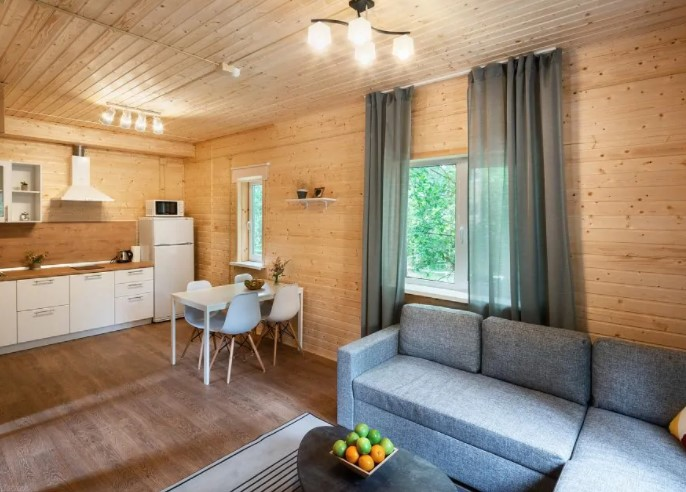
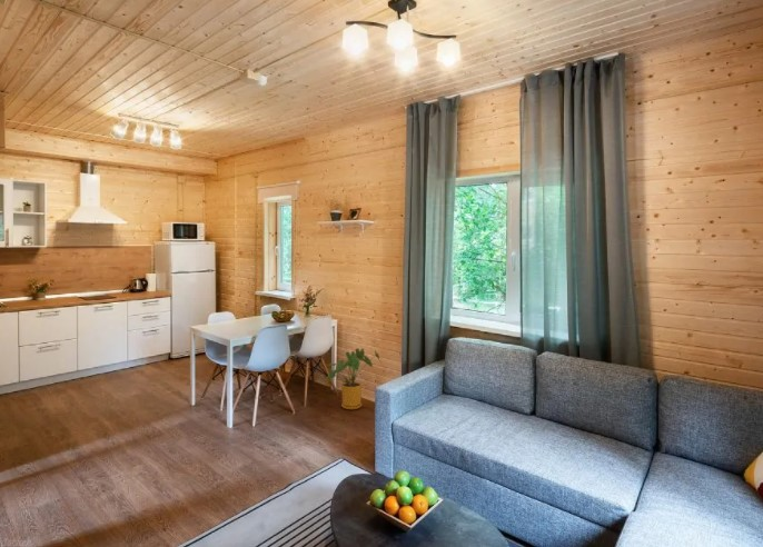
+ house plant (351, 378)
